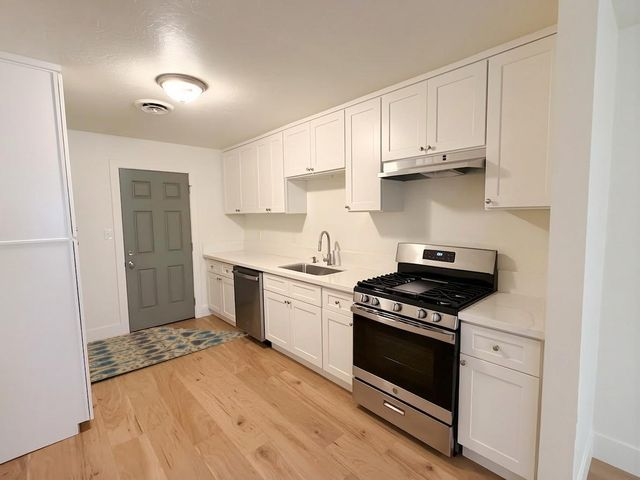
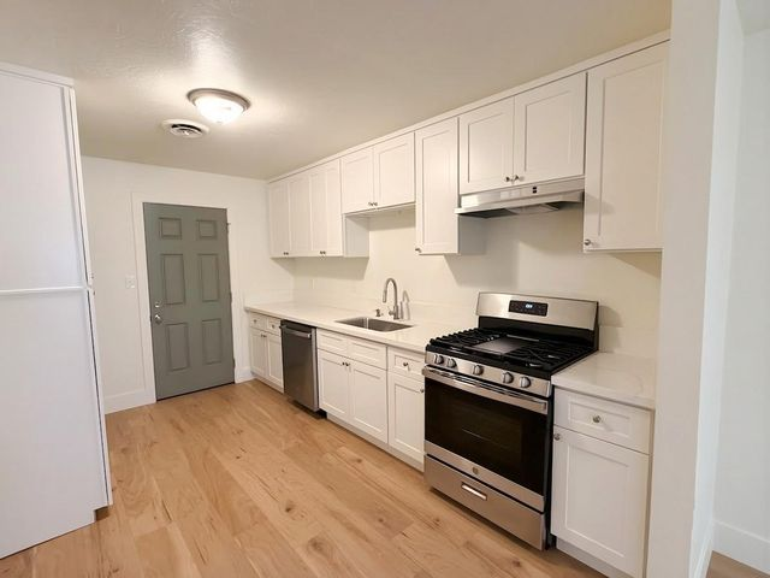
- rug (162, 340)
